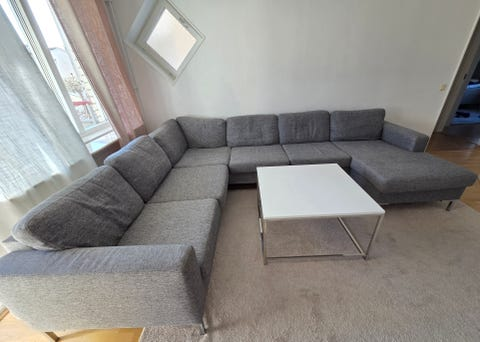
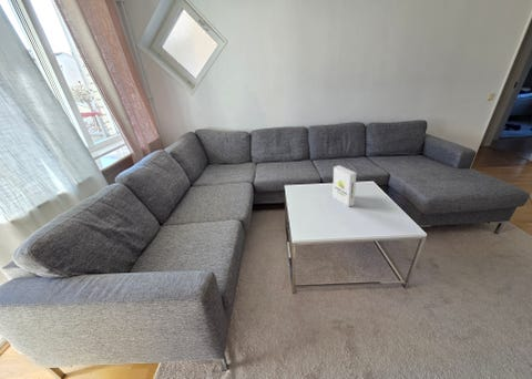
+ board game (344, 185)
